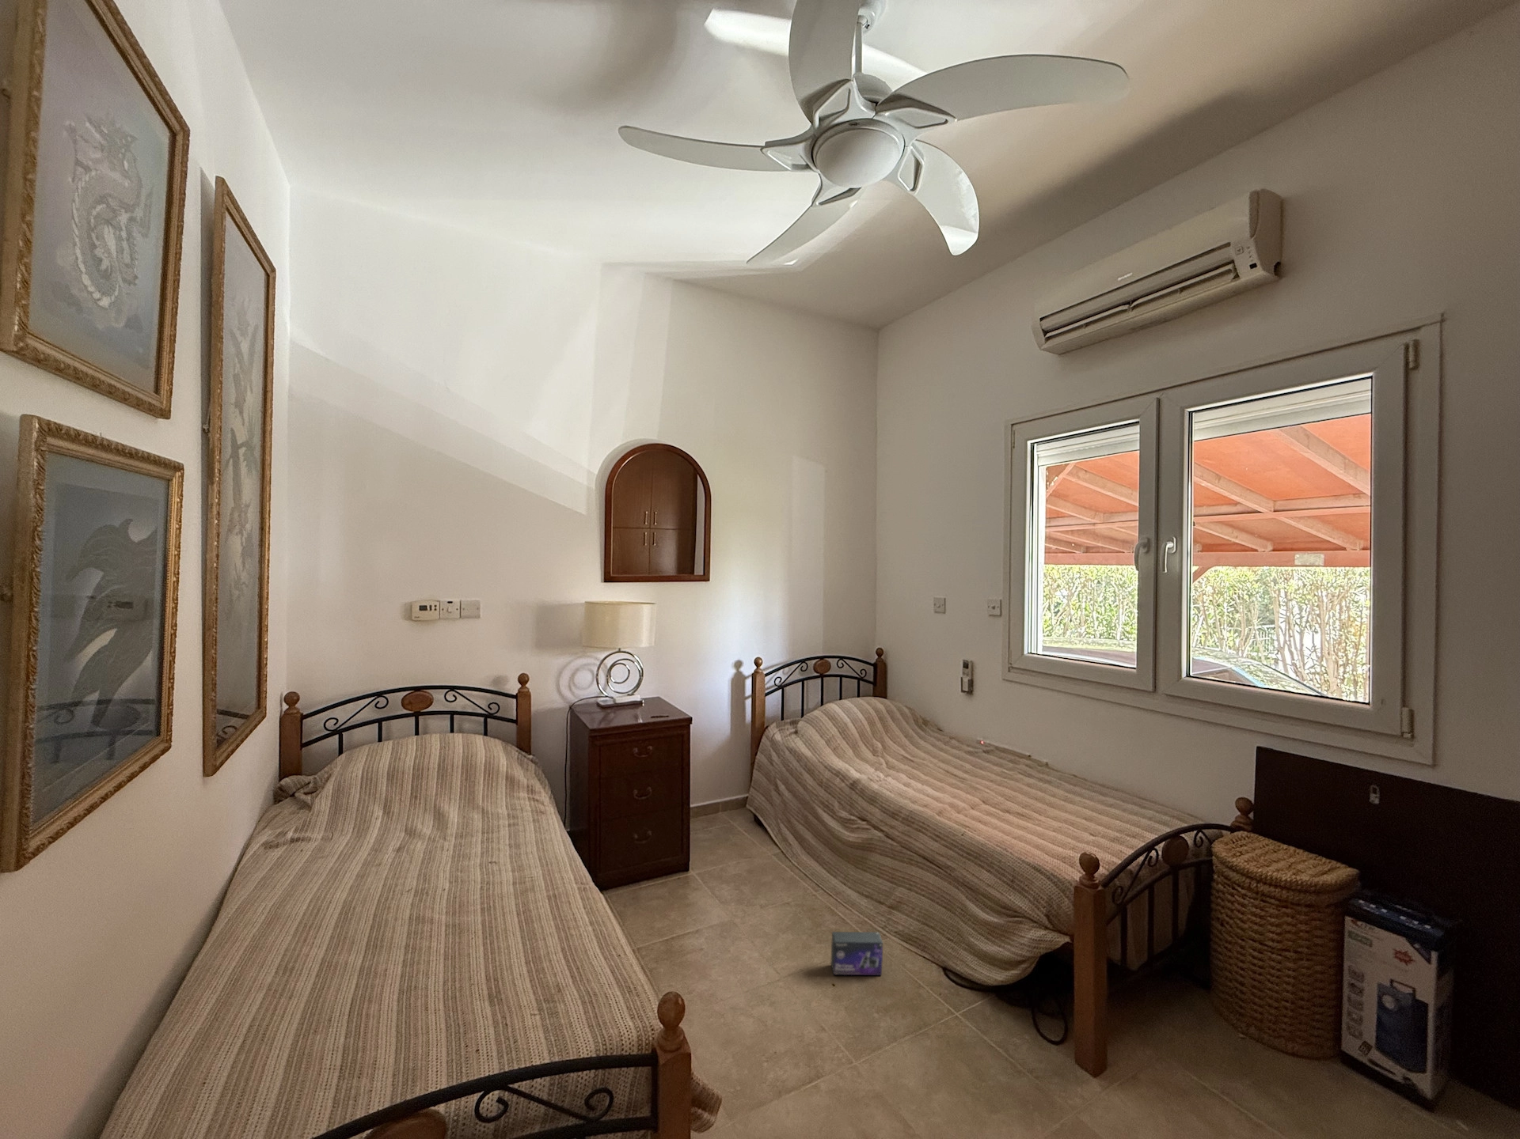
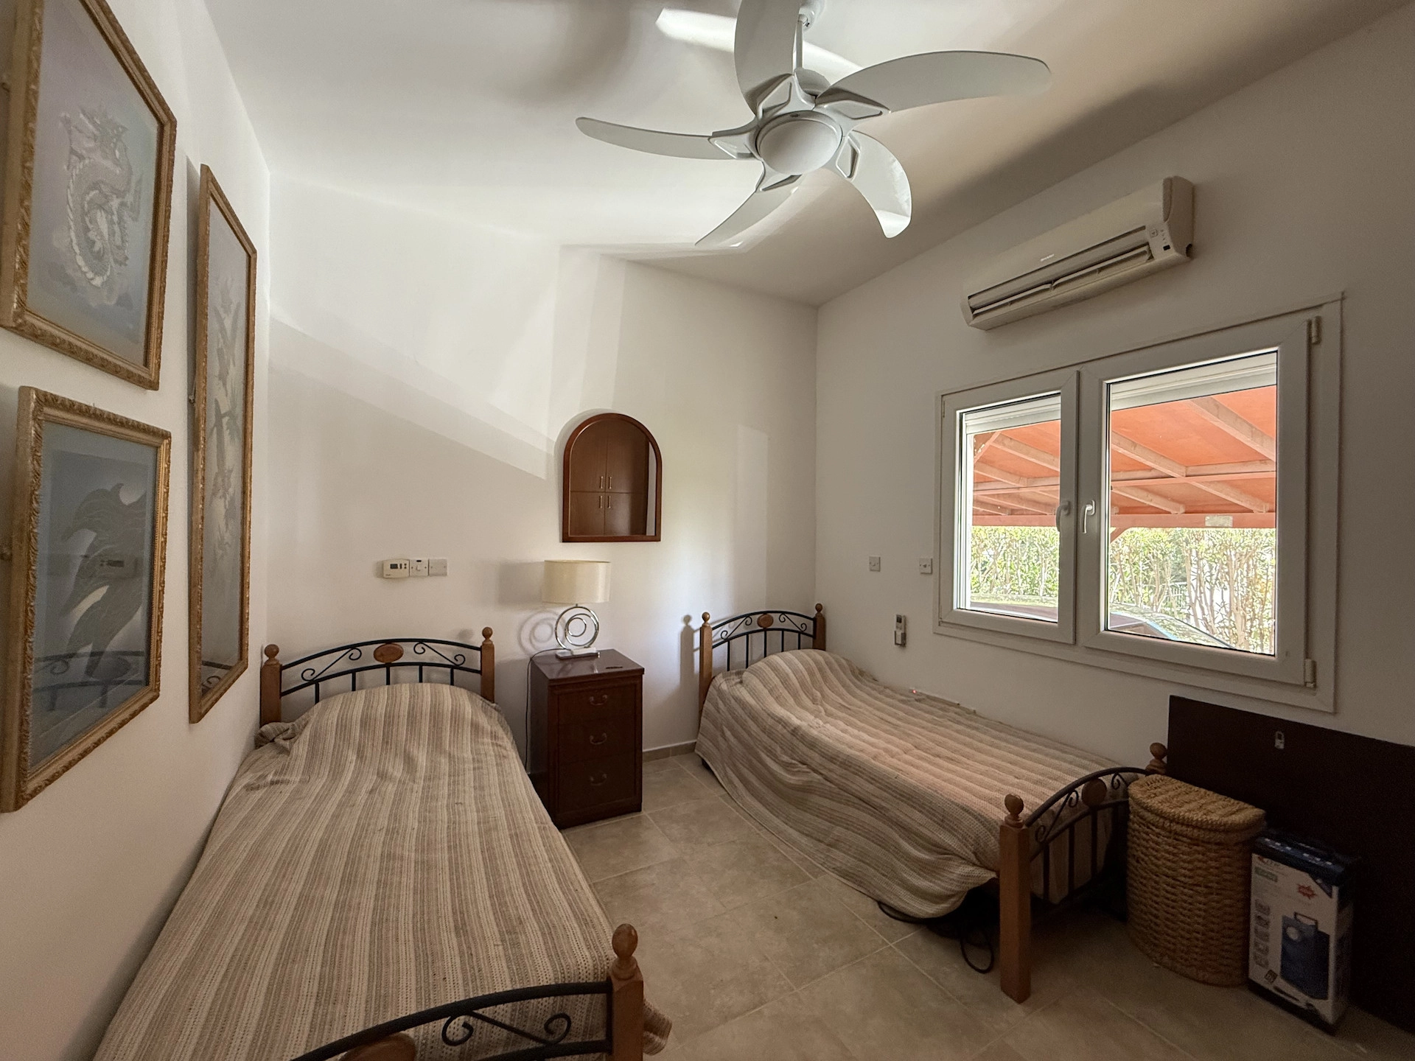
- box (856, 954)
